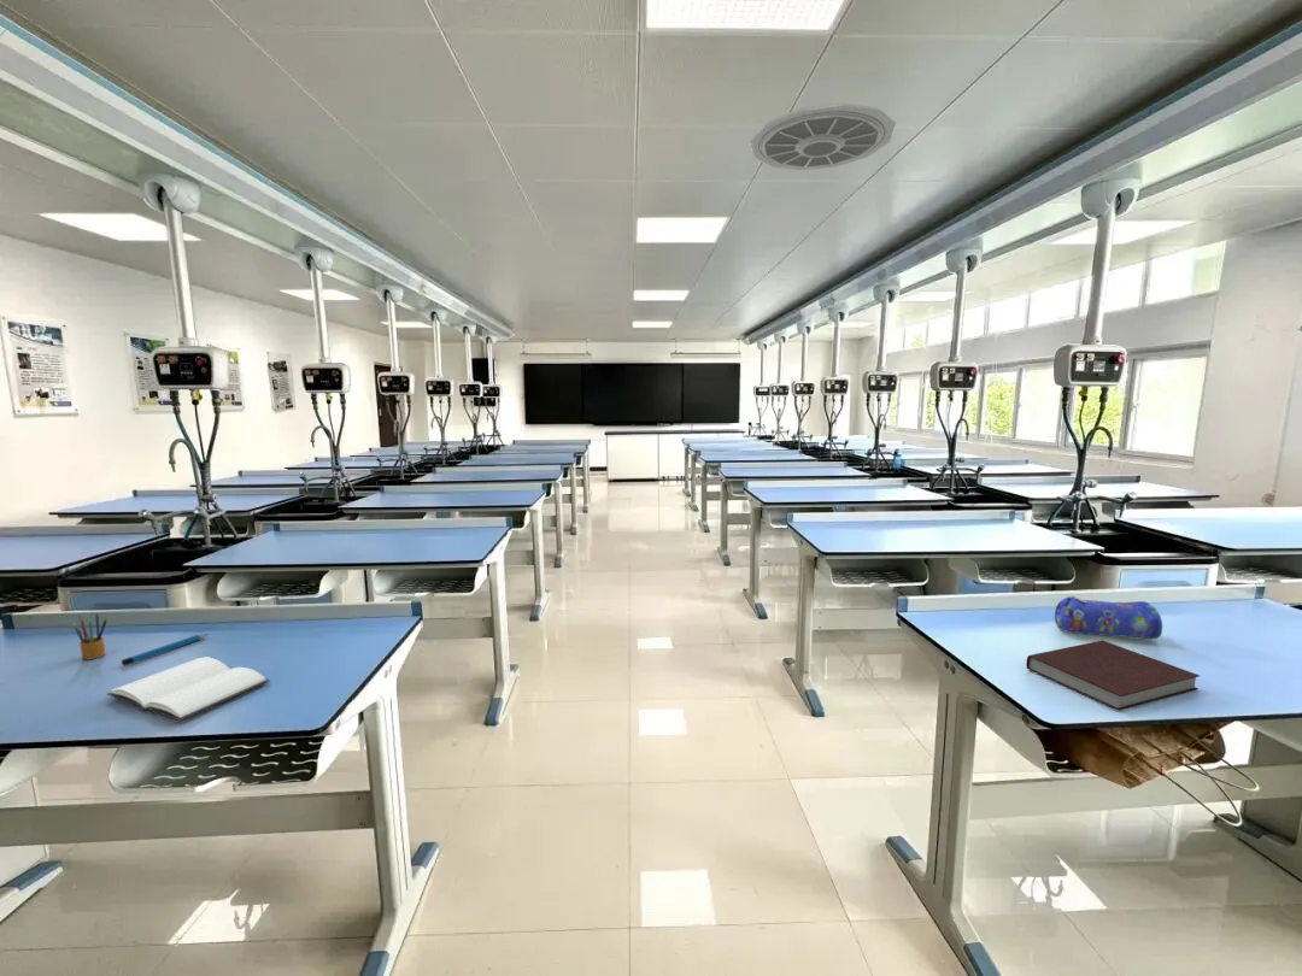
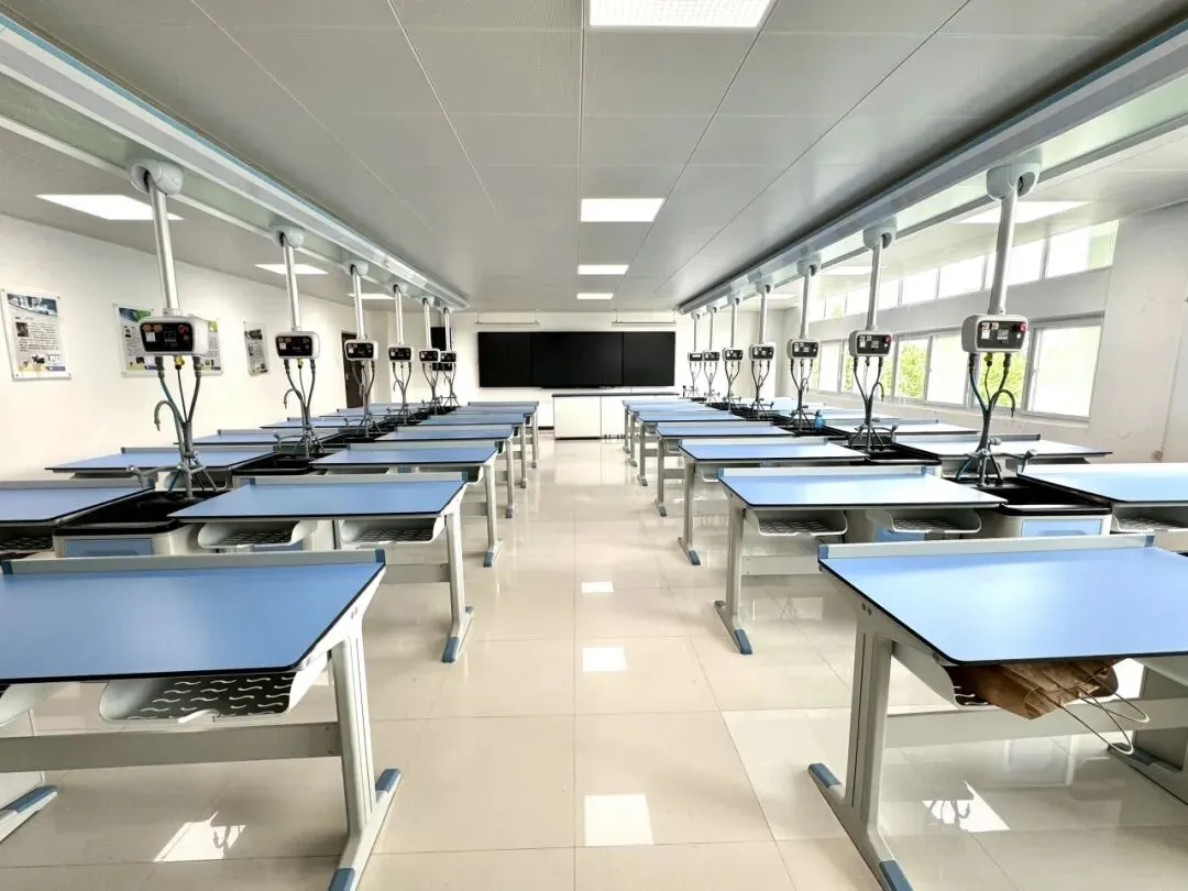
- pencil box (92, 636)
- pencil case (1105, 616)
- book (189, 684)
- pencil (168, 647)
- notebook (1109, 671)
- ceiling vent (820, 143)
